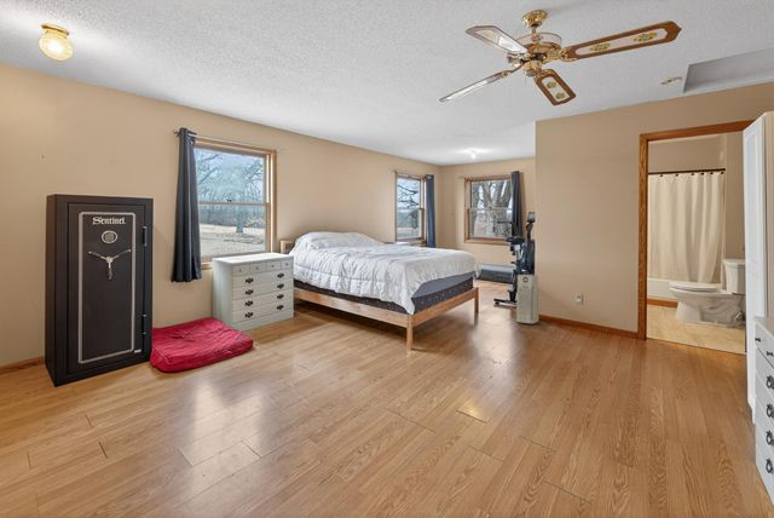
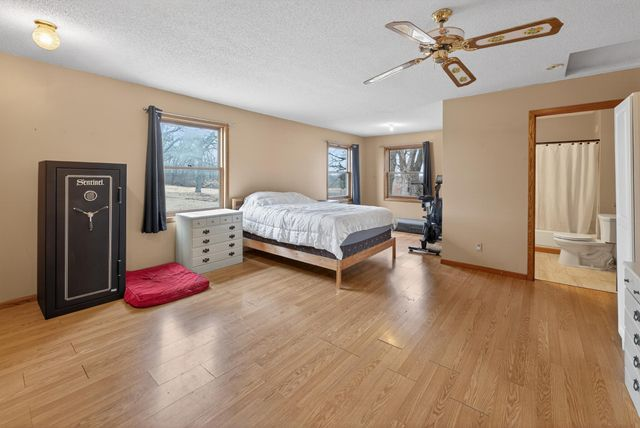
- air purifier (528, 298)
